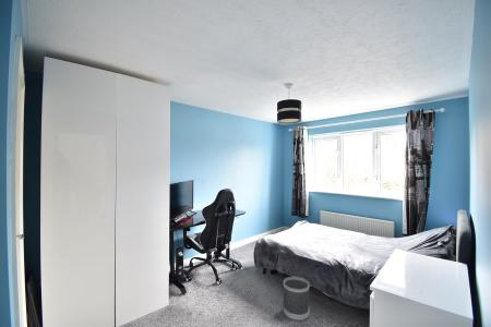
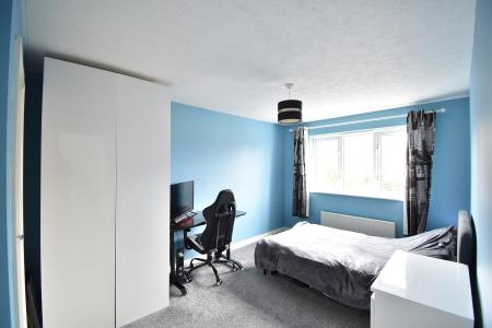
- wastebasket (296, 296)
